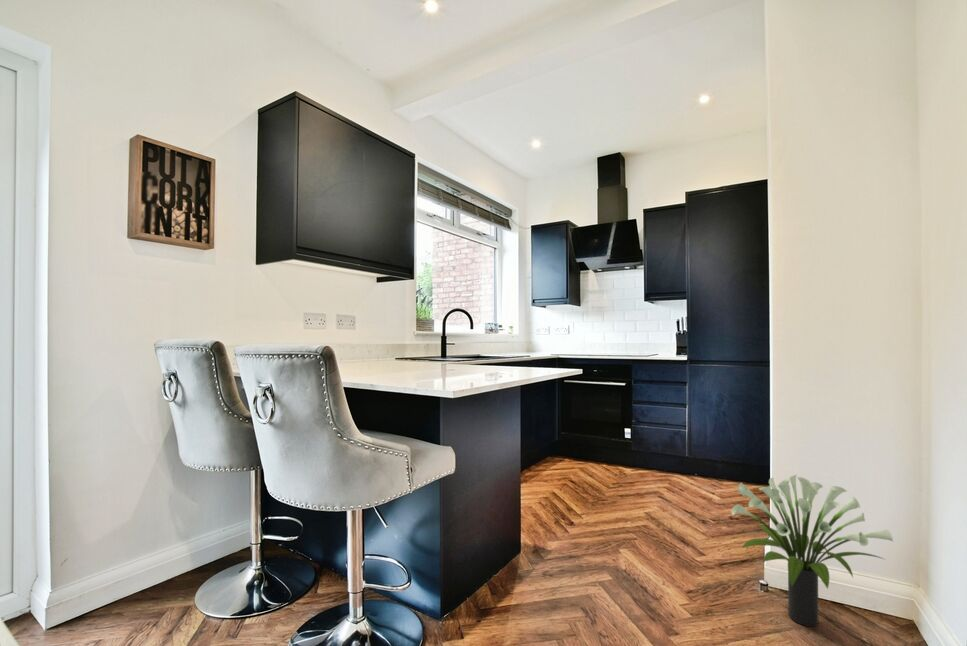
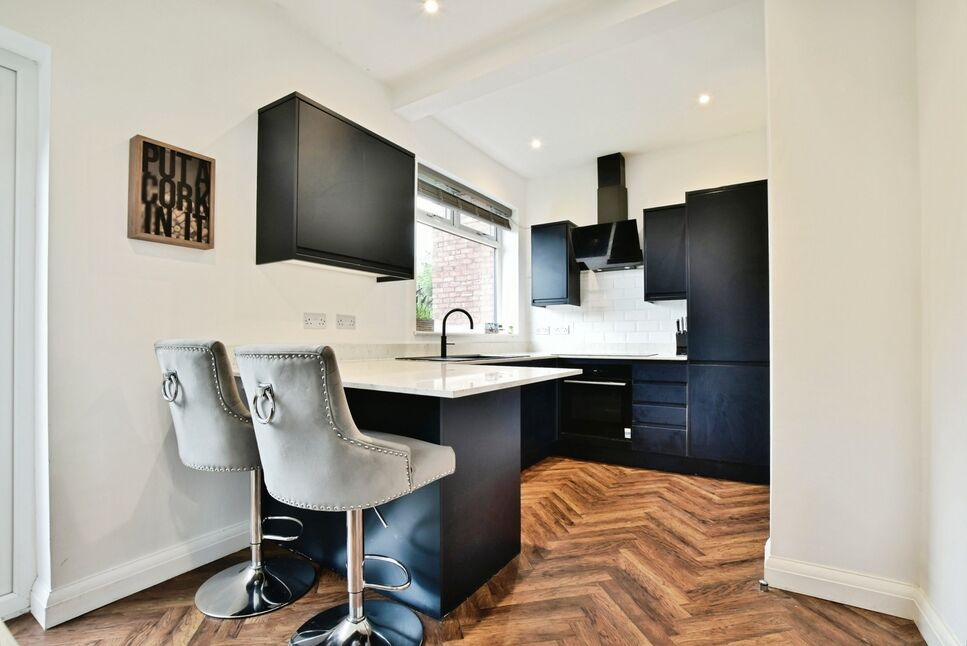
- potted plant (806, 548)
